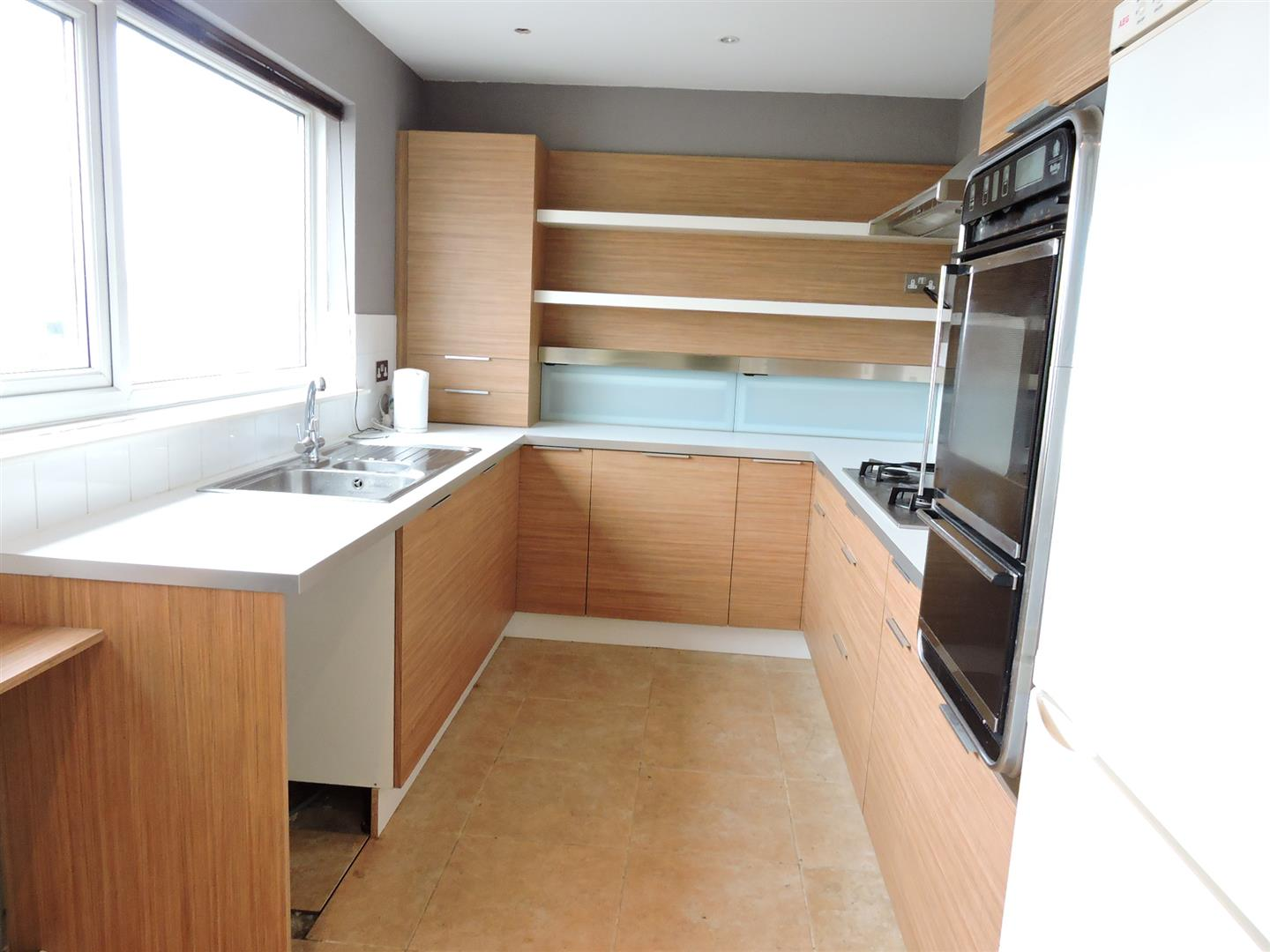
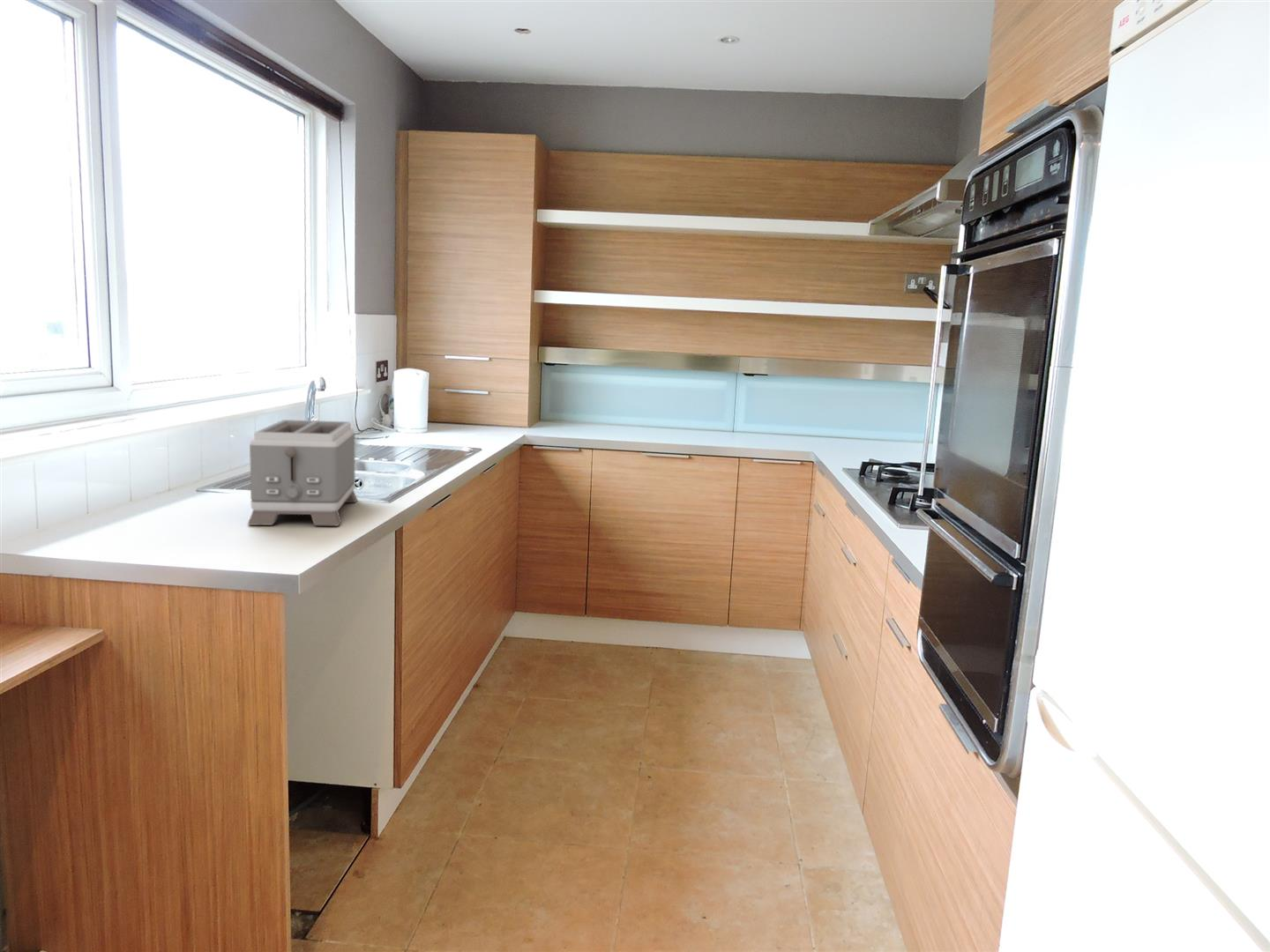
+ toaster (305, 470)
